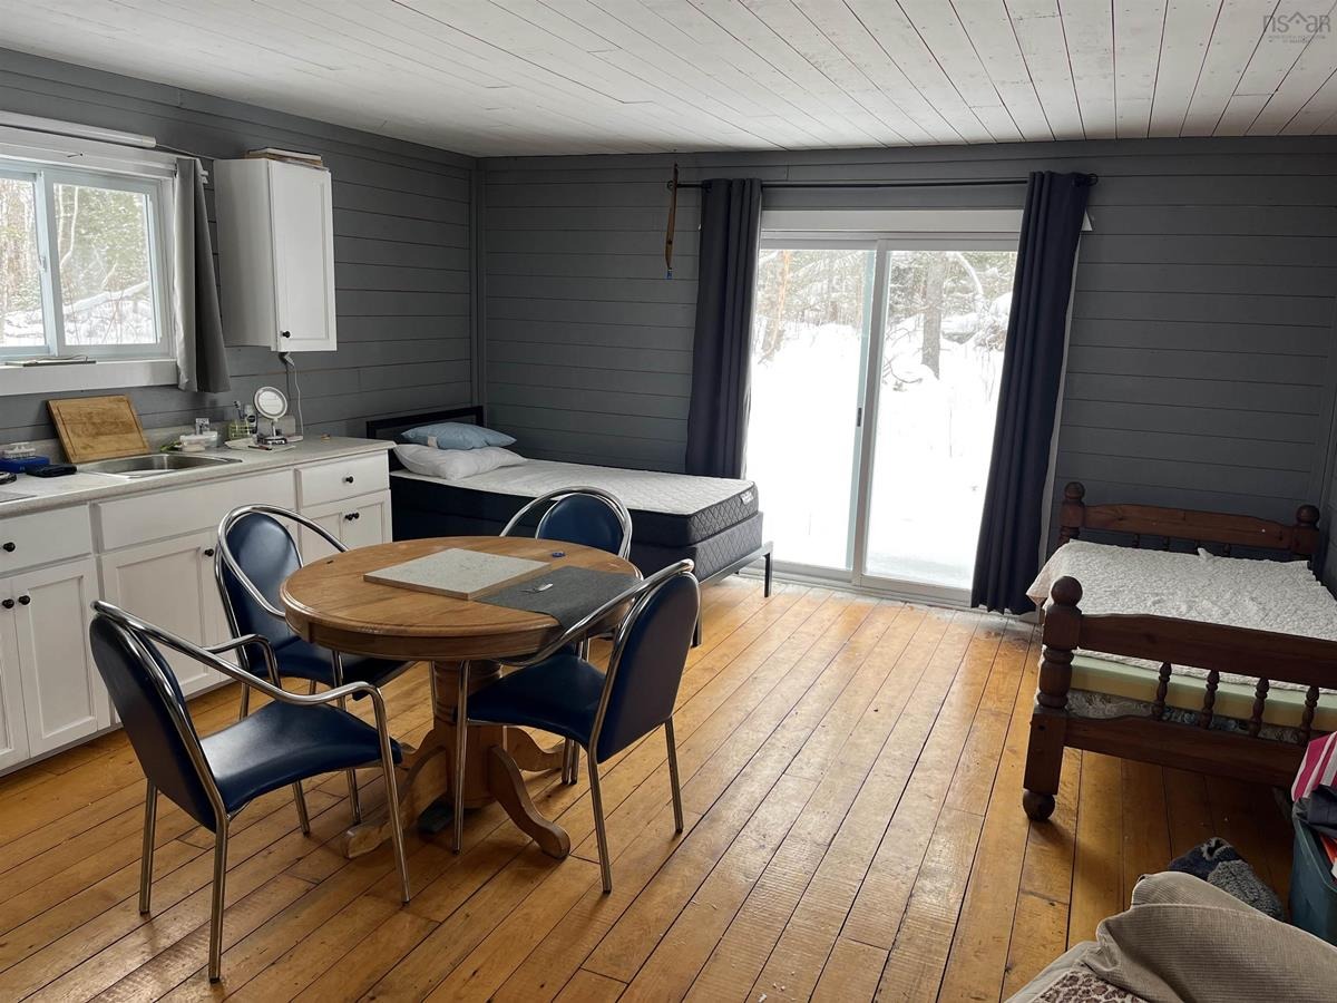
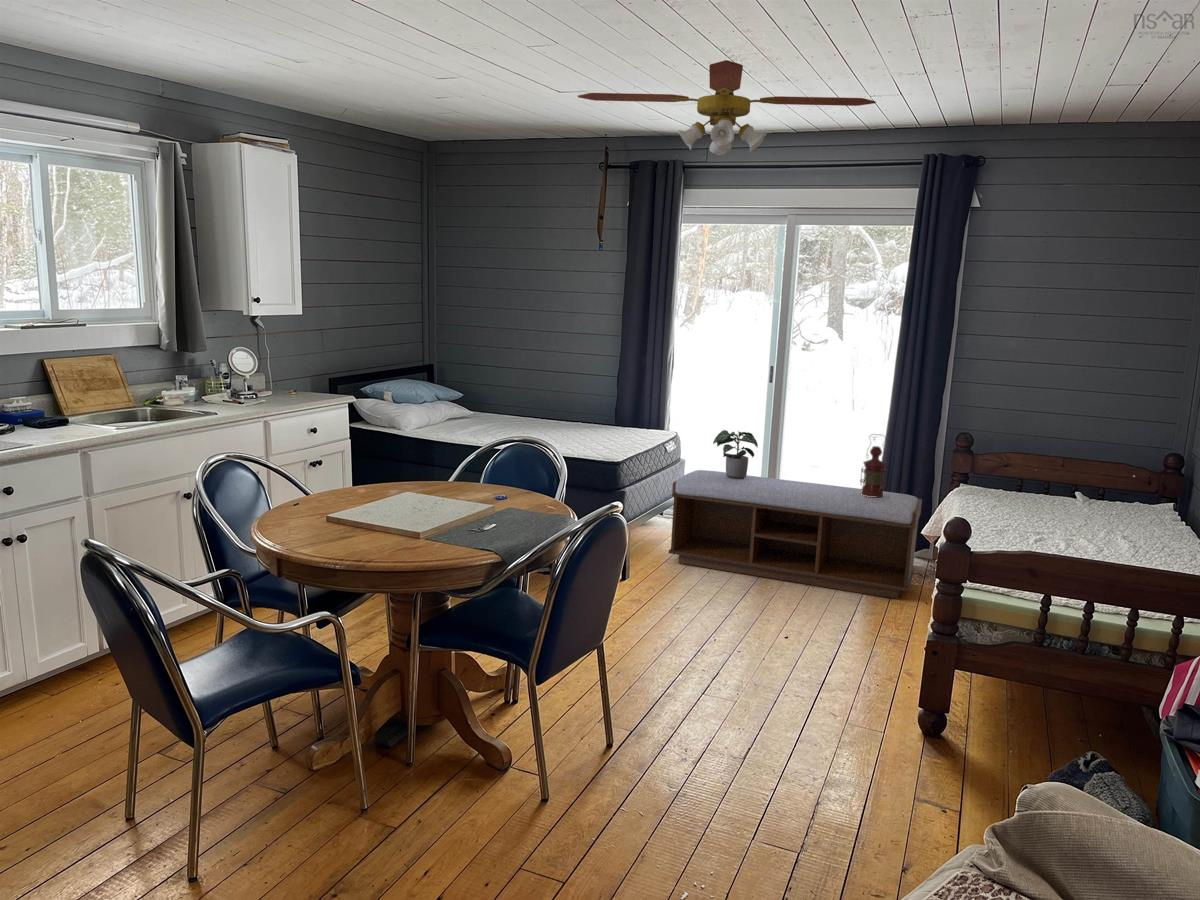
+ ceiling fan (723, 109)
+ lantern (874, 464)
+ bench (792, 528)
+ potted plant (735, 454)
